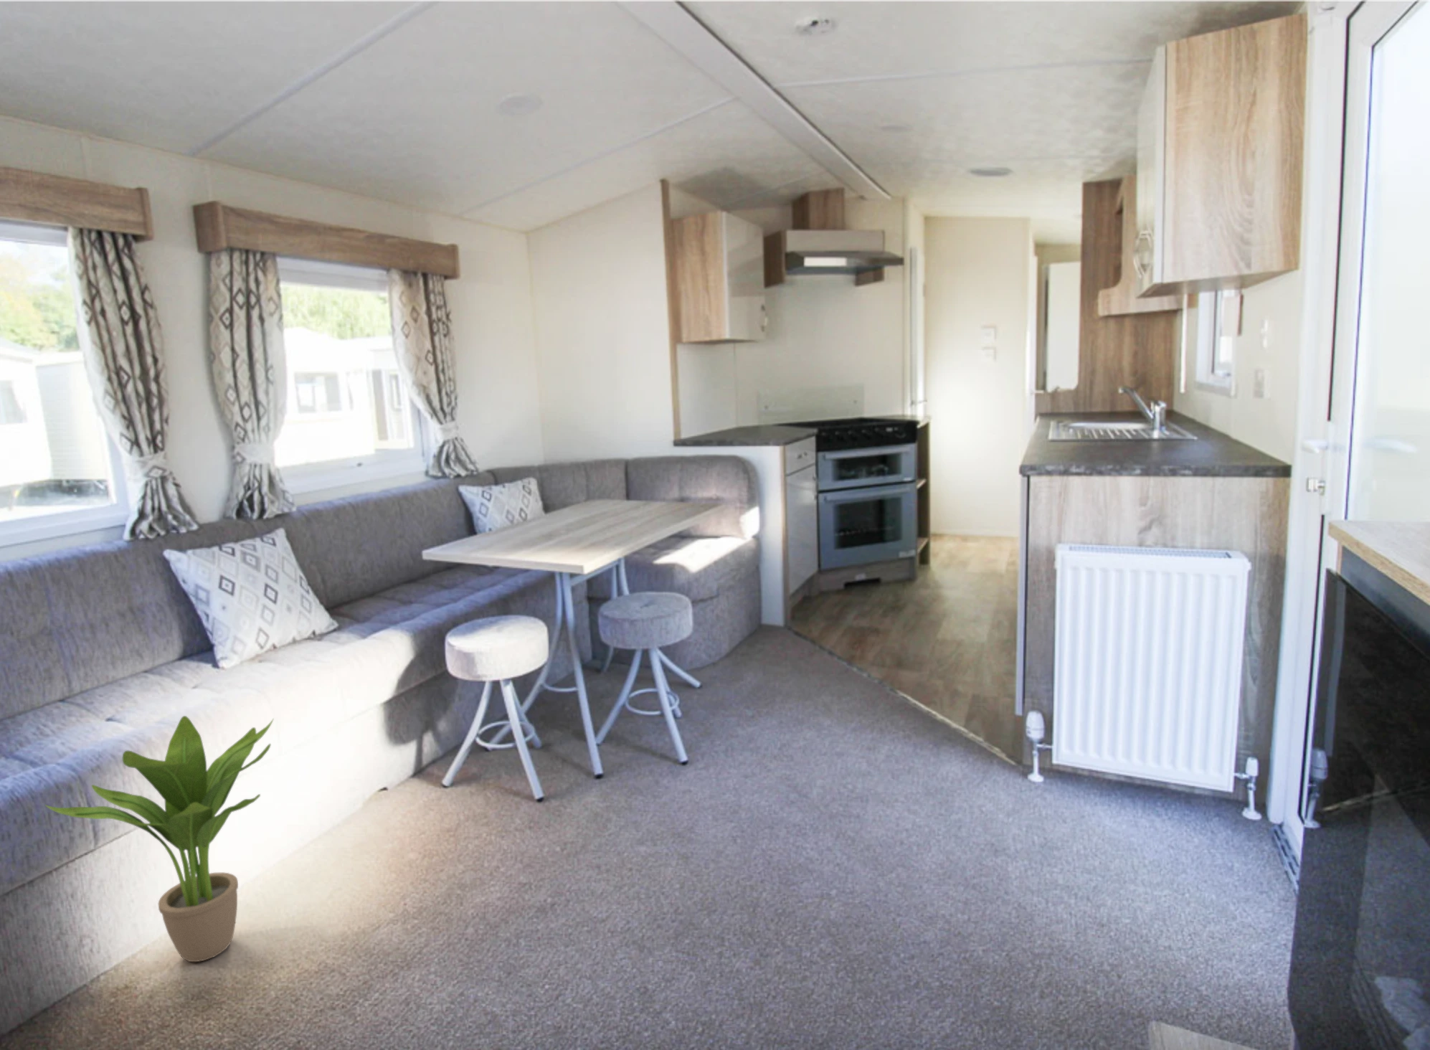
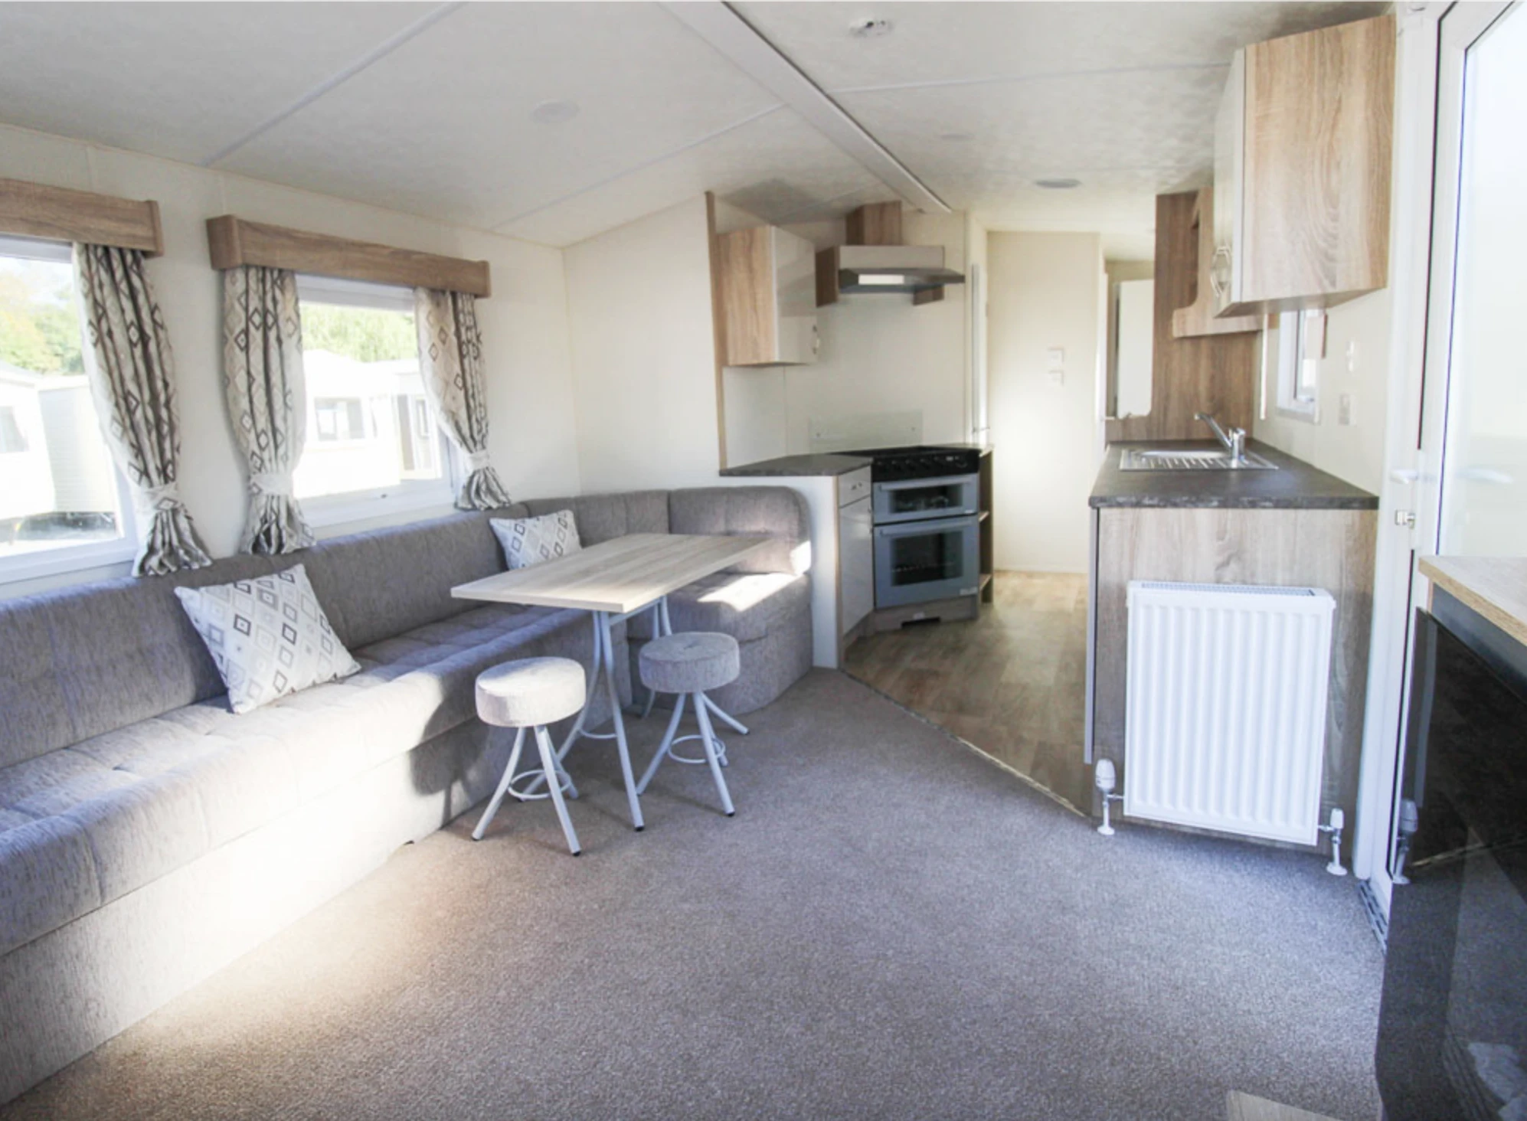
- potted plant (210, 832)
